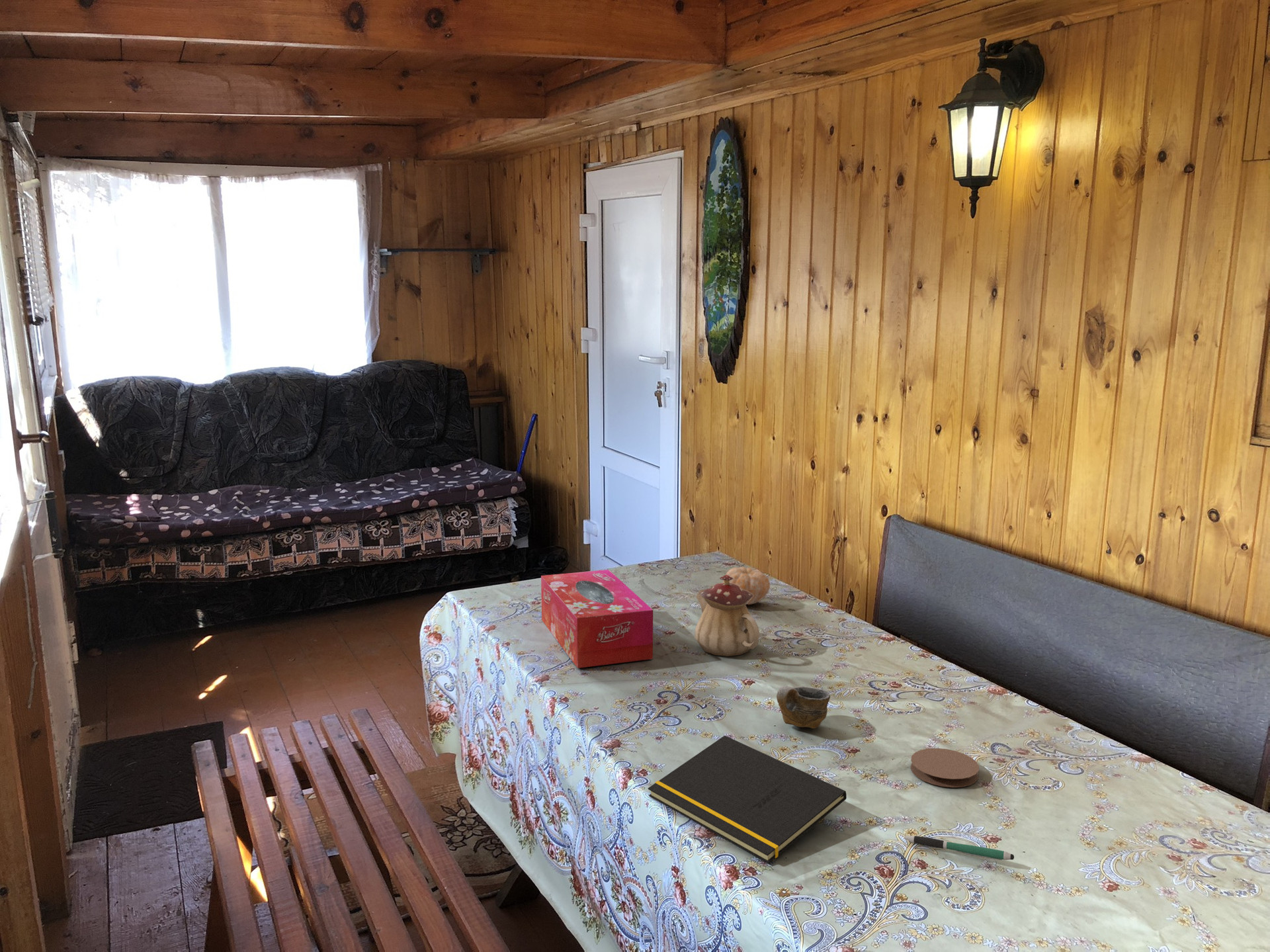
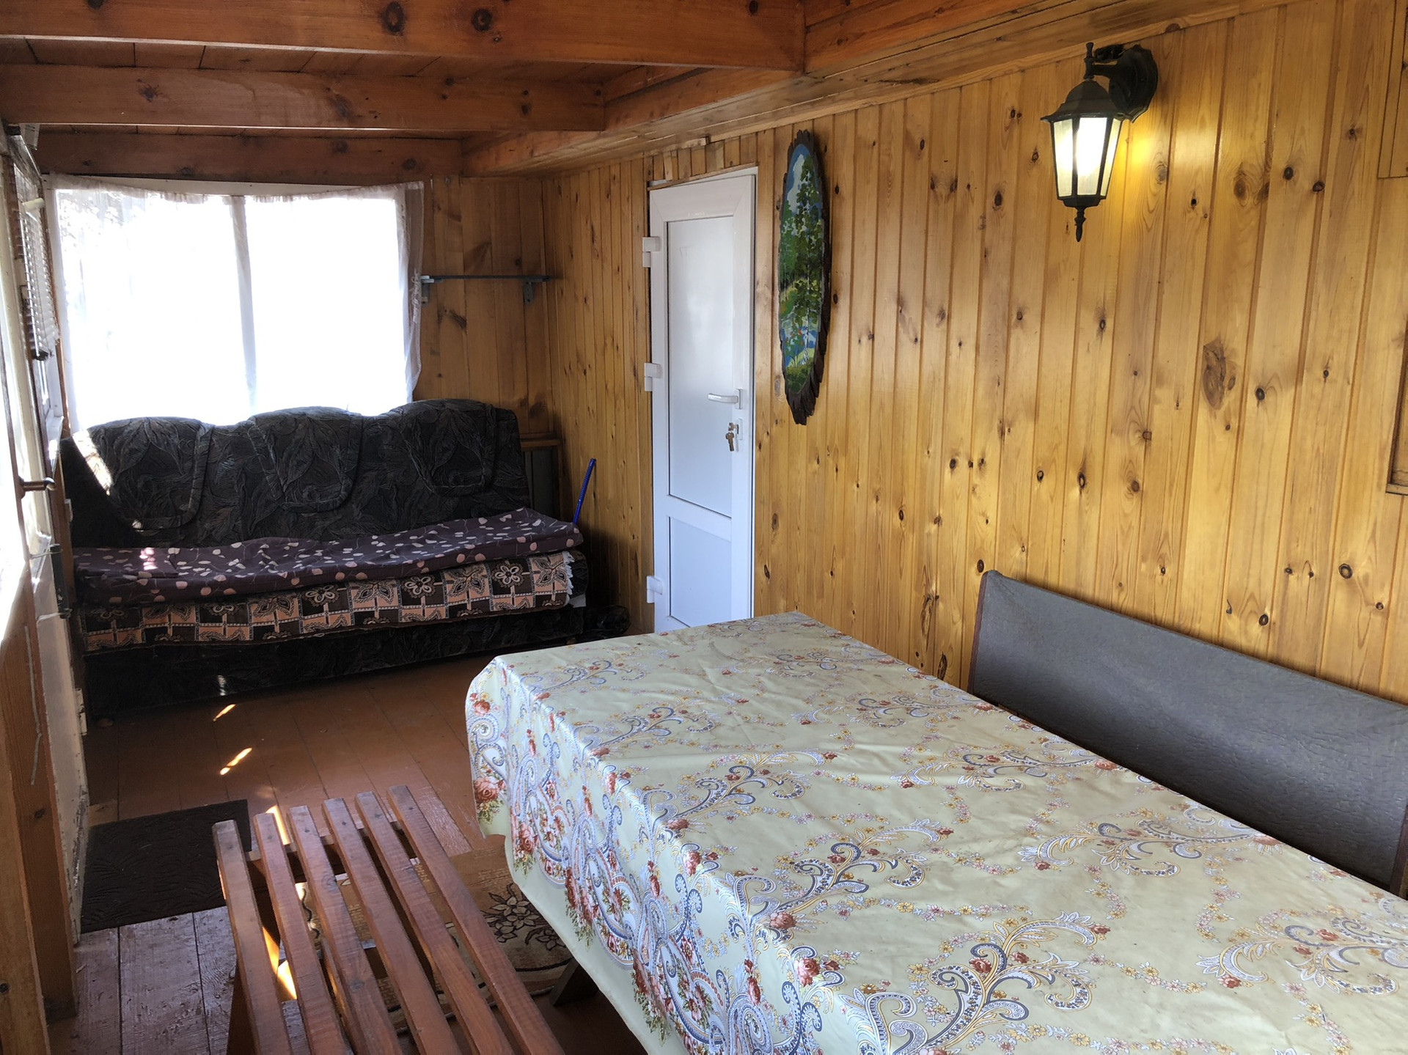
- pen (958, 846)
- tissue box (594, 615)
- teapot (728, 612)
- coaster (944, 767)
- notepad (745, 793)
- cup (799, 702)
- fruit (745, 586)
